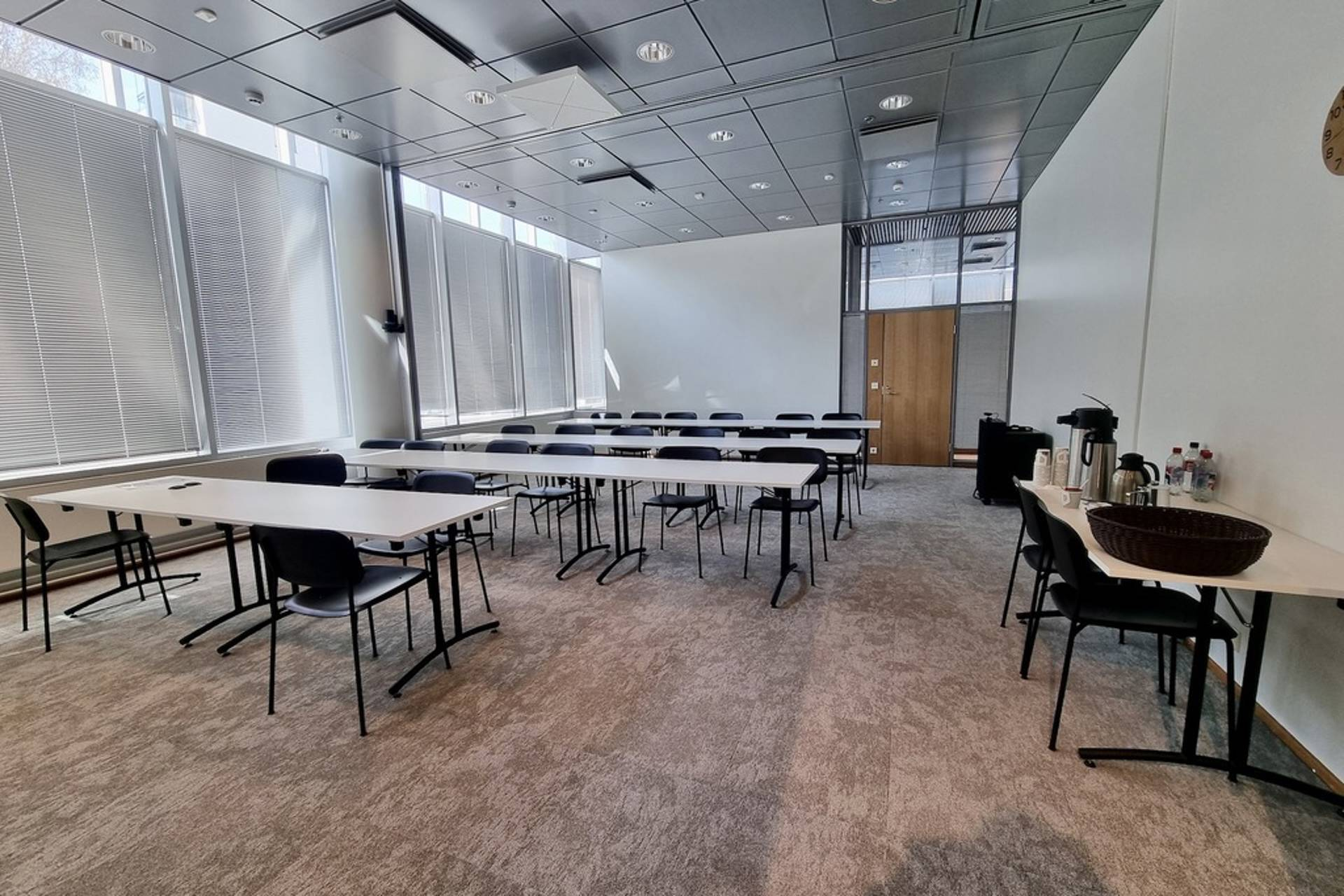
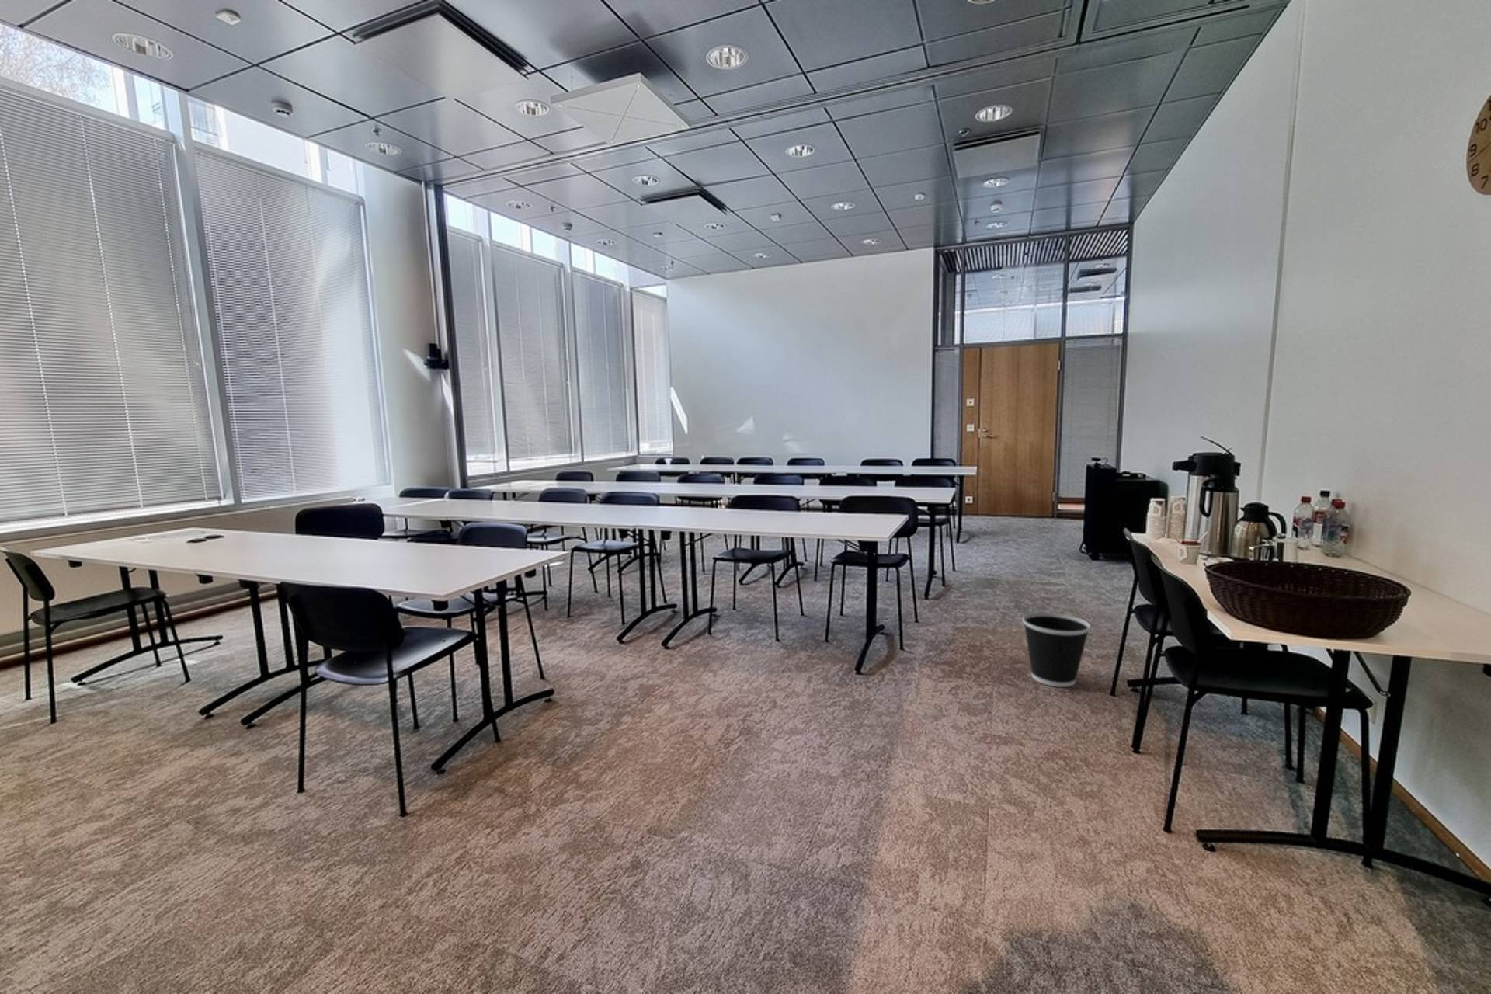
+ wastebasket (1054, 650)
